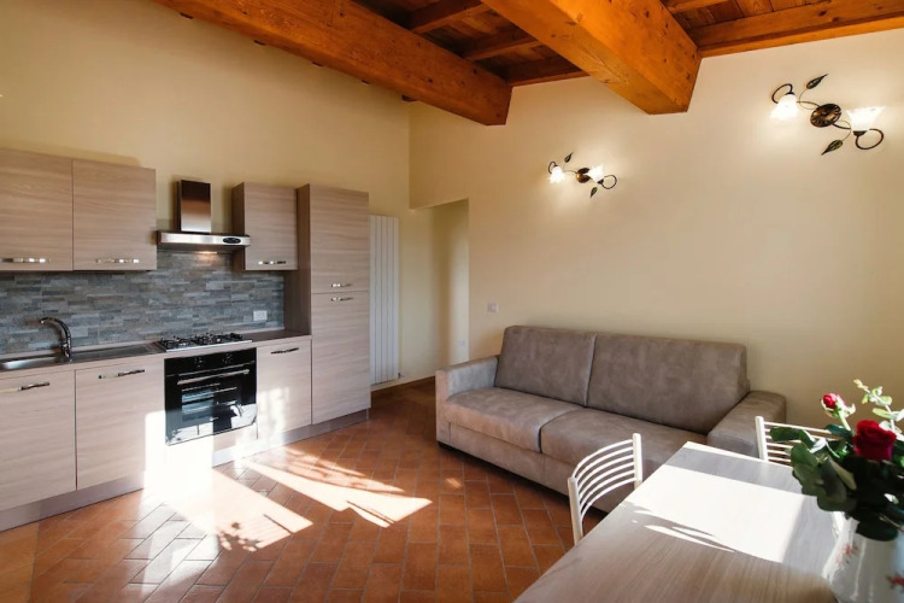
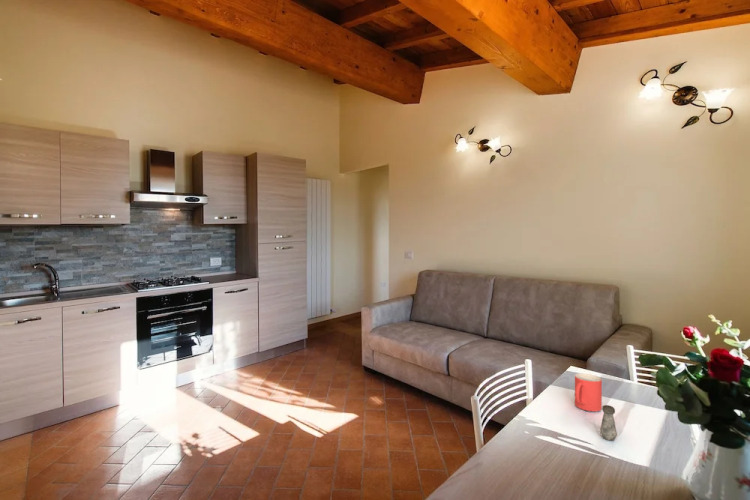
+ mug (585, 393)
+ salt shaker (608, 422)
